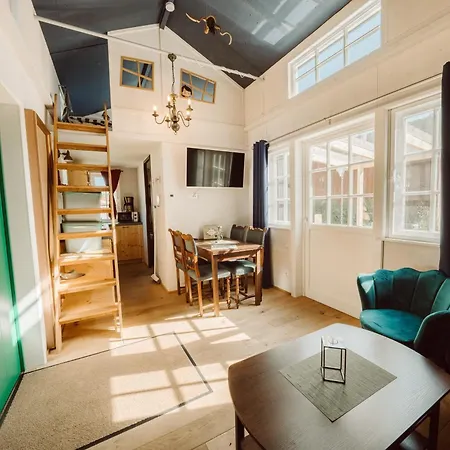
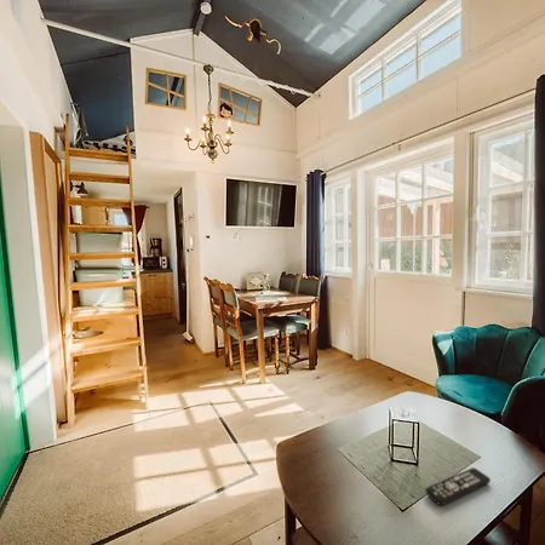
+ remote control (458, 486)
